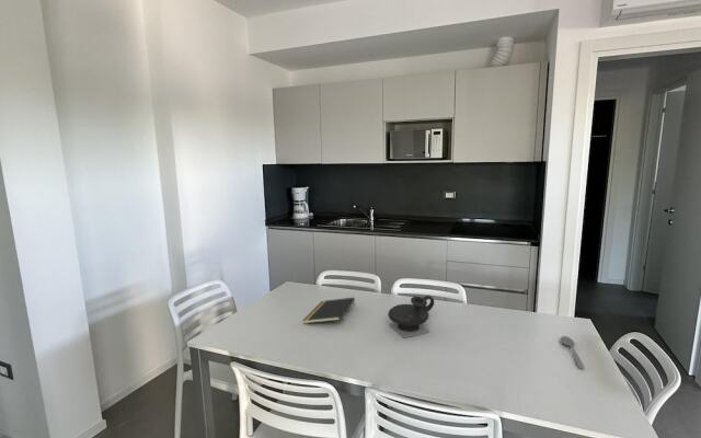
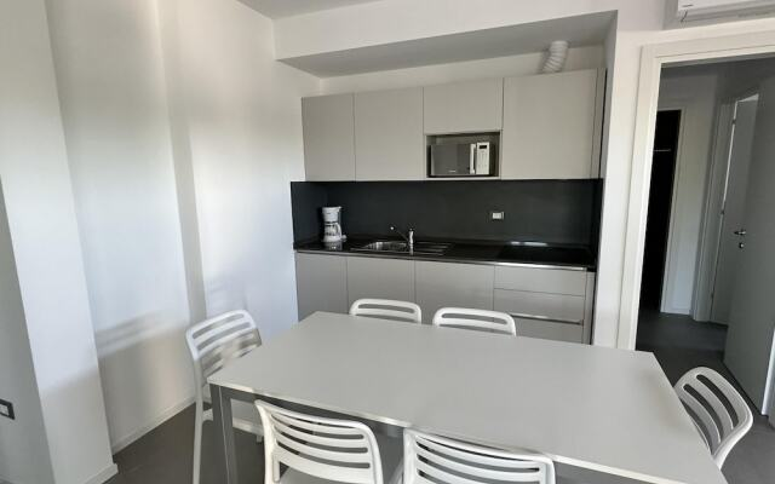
- notepad (330, 309)
- teapot (414, 310)
- soupspoon (573, 350)
